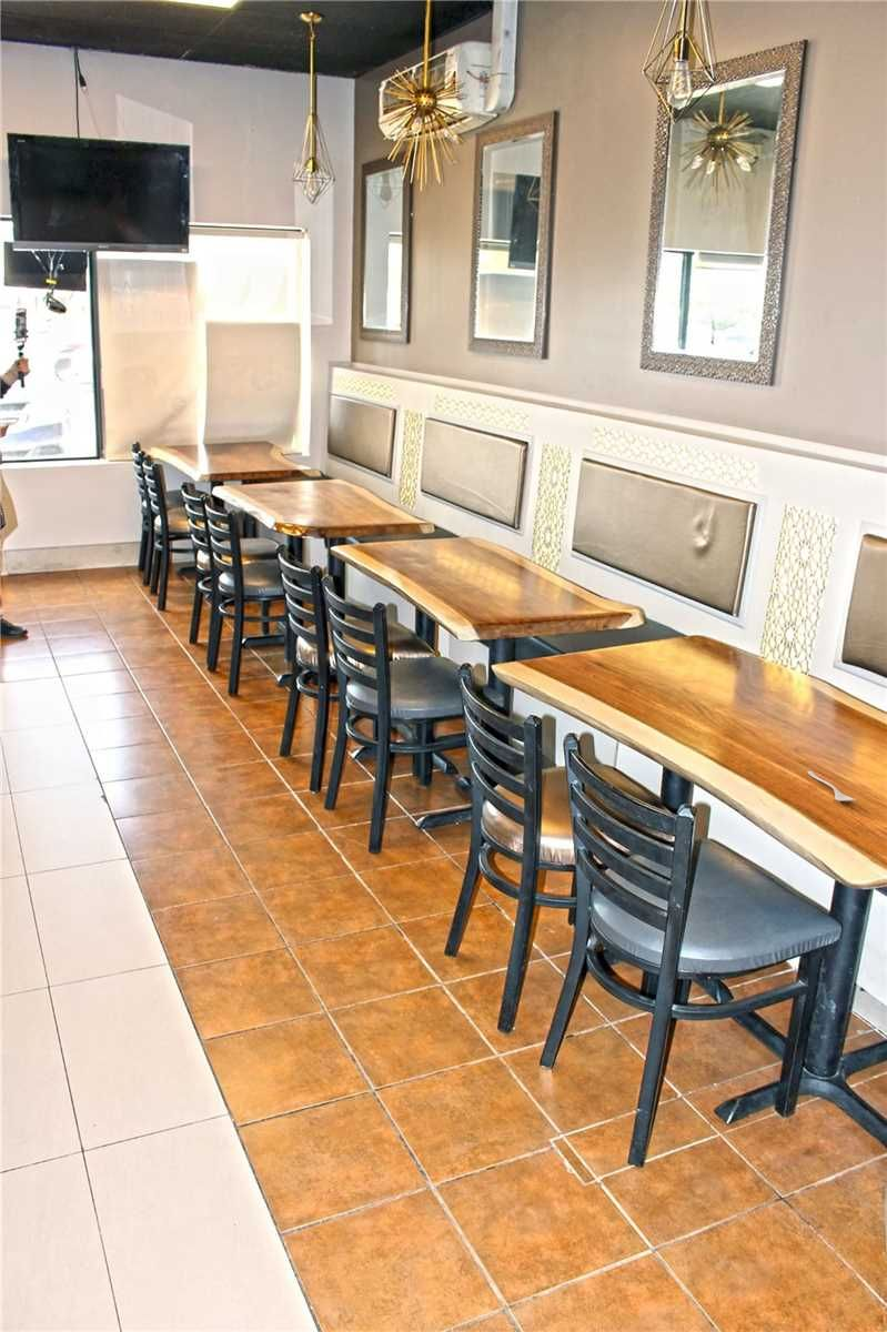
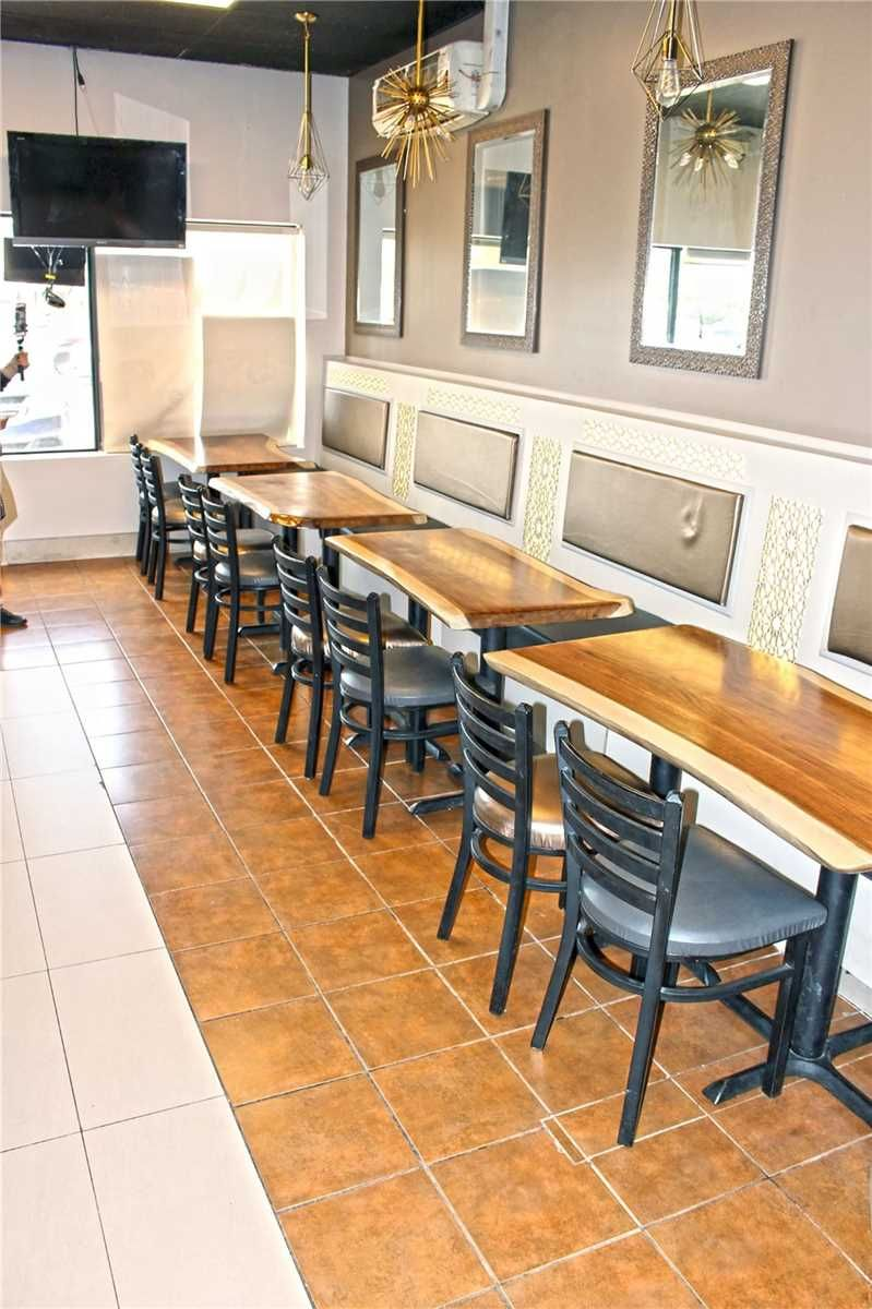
- spoon (830, 785)
